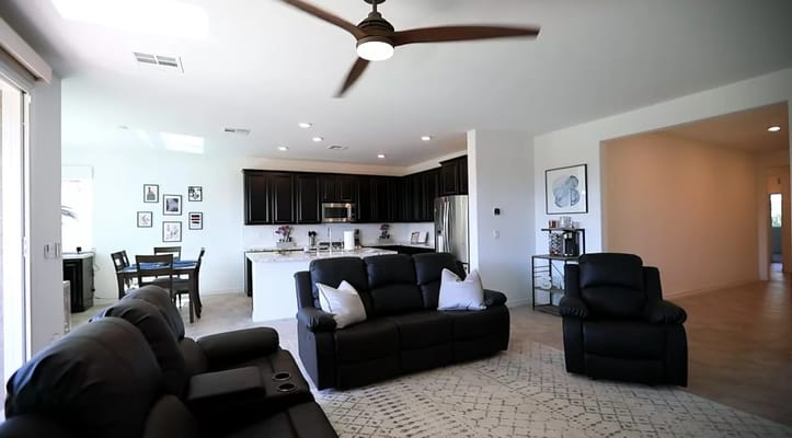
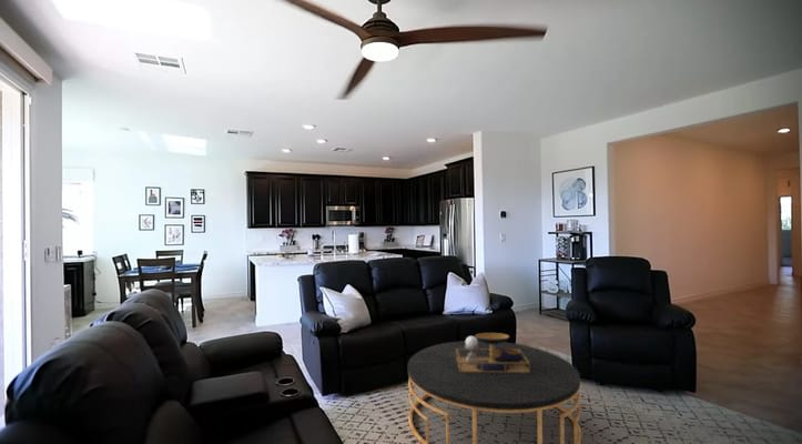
+ coffee table (489, 376)
